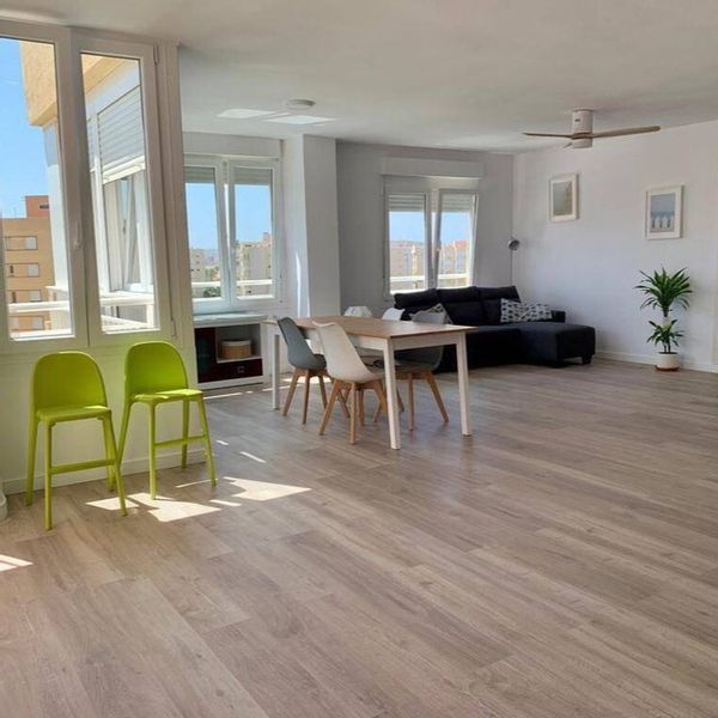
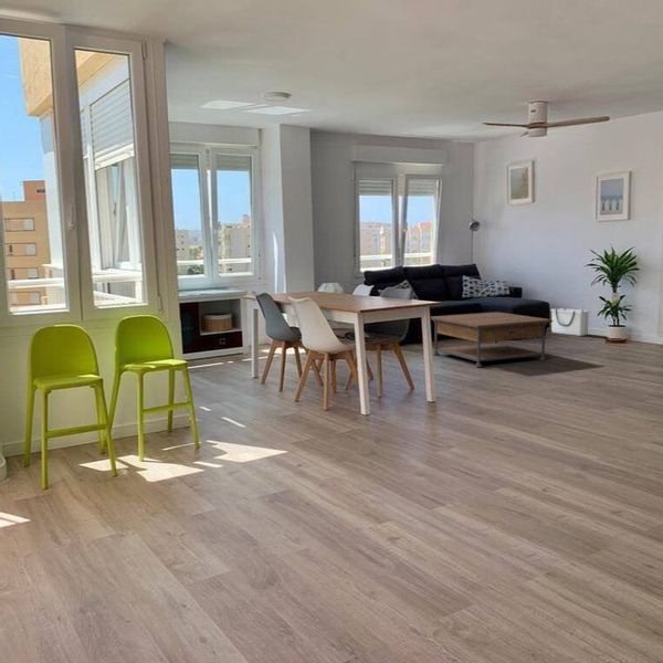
+ storage bin (569, 322)
+ coffee table (487, 337)
